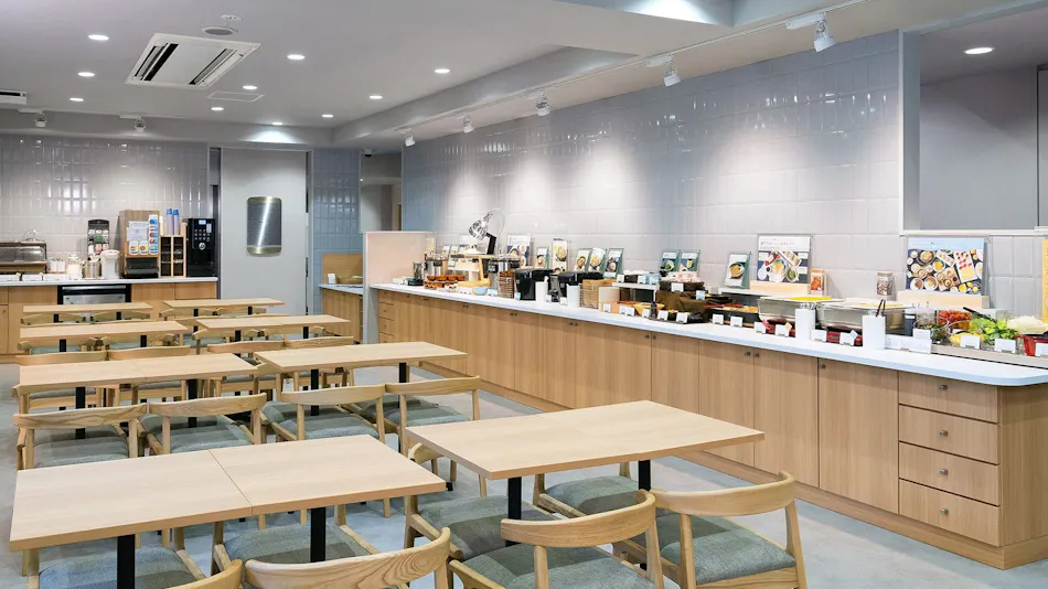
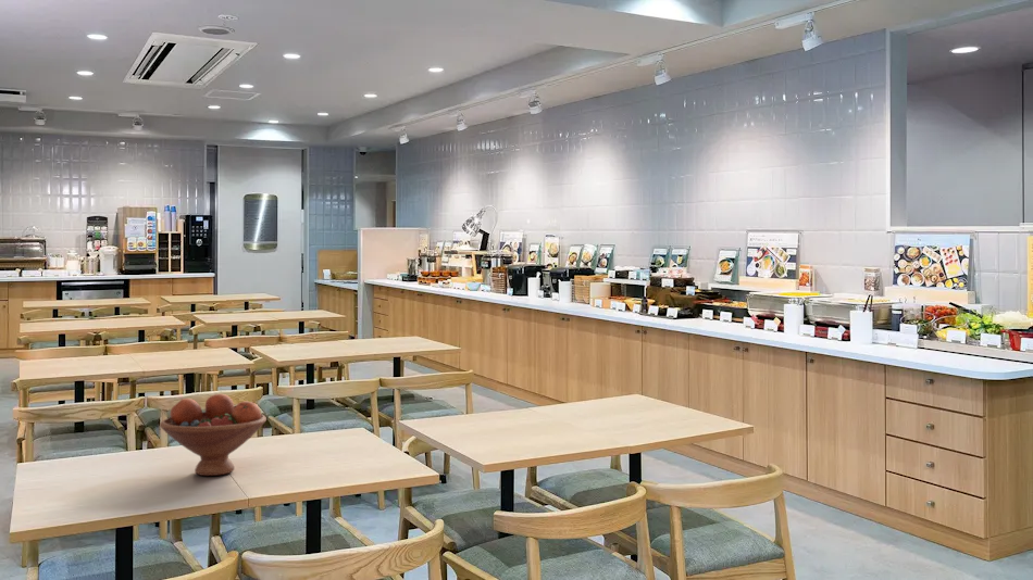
+ fruit bowl (214, 434)
